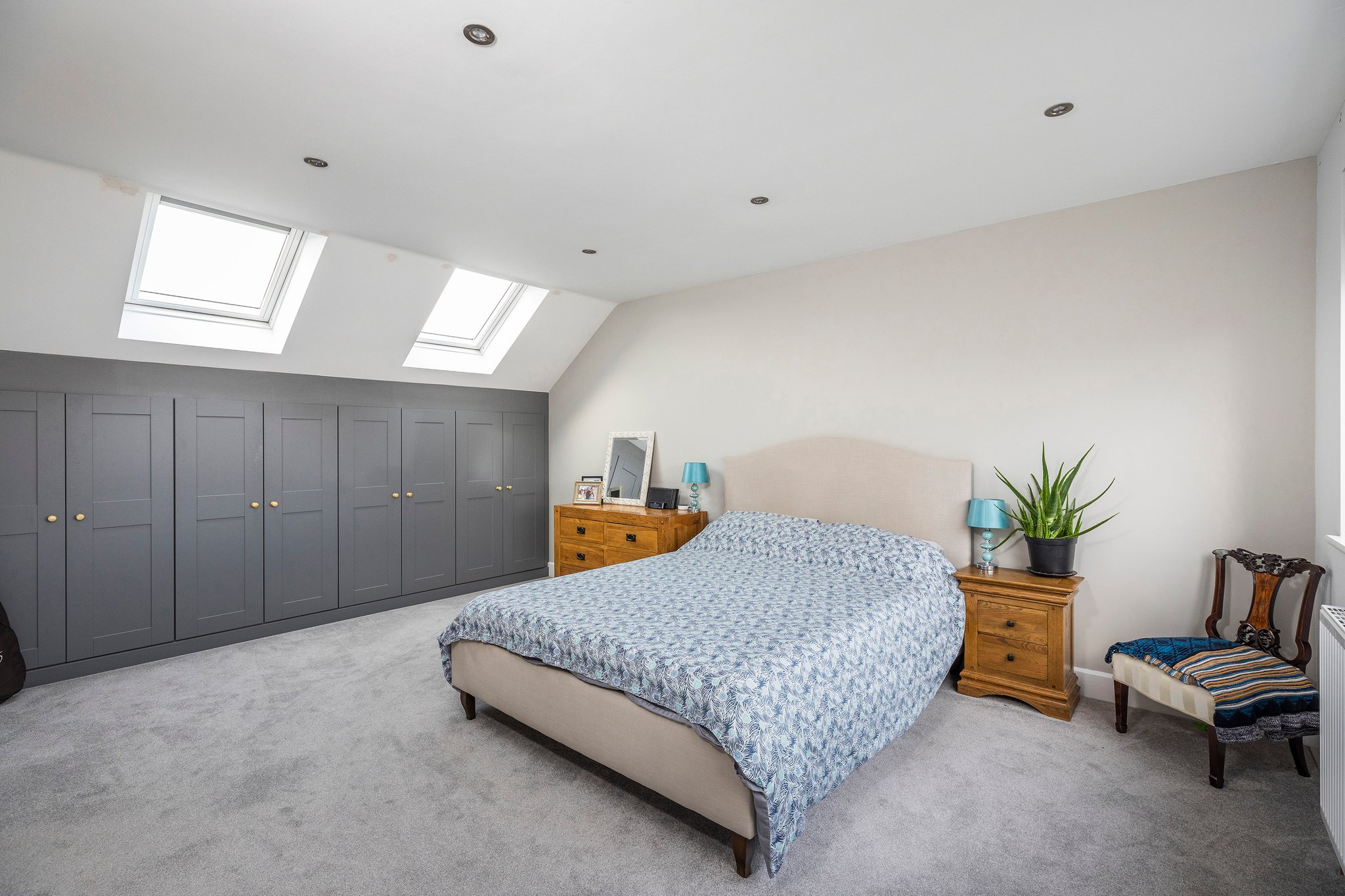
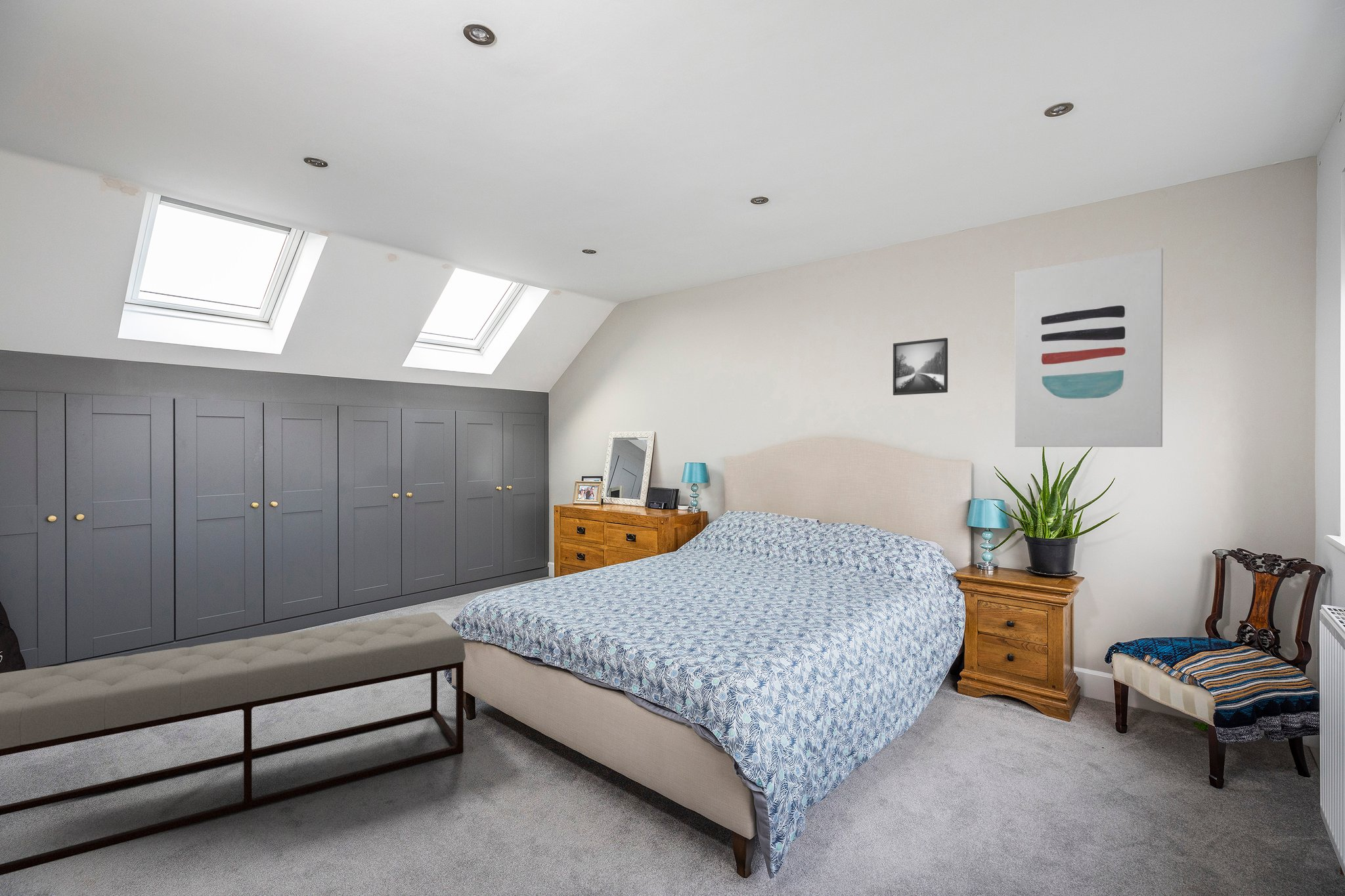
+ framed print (919, 367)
+ bench (248, 715)
+ wall art (1084, 354)
